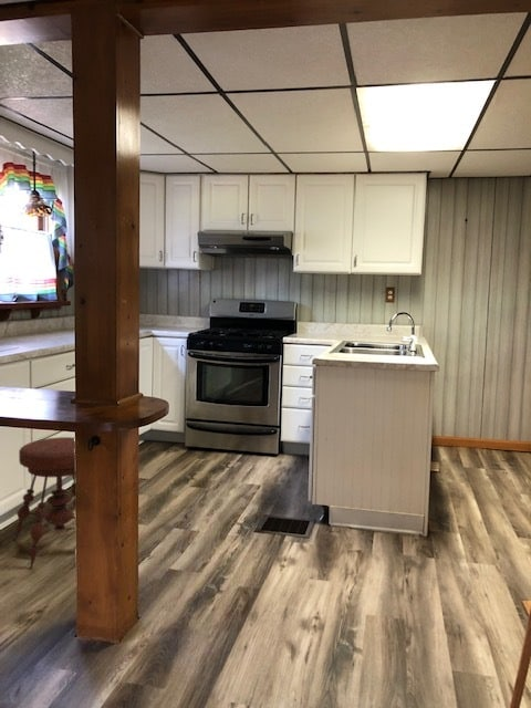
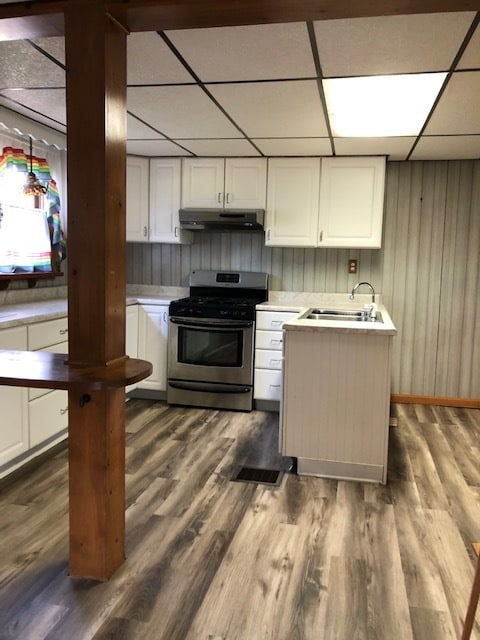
- stool (59, 494)
